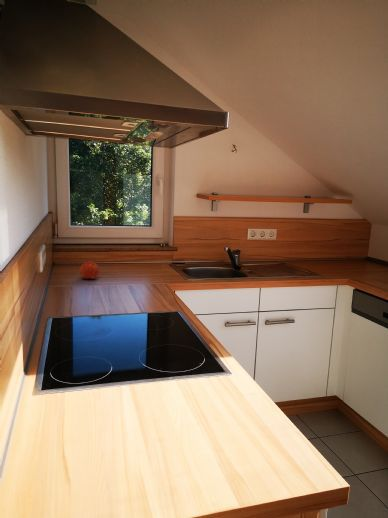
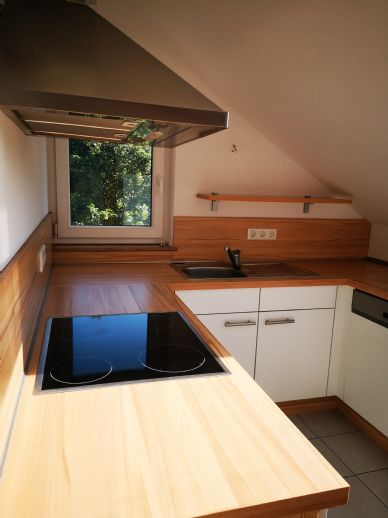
- fruit (89, 269)
